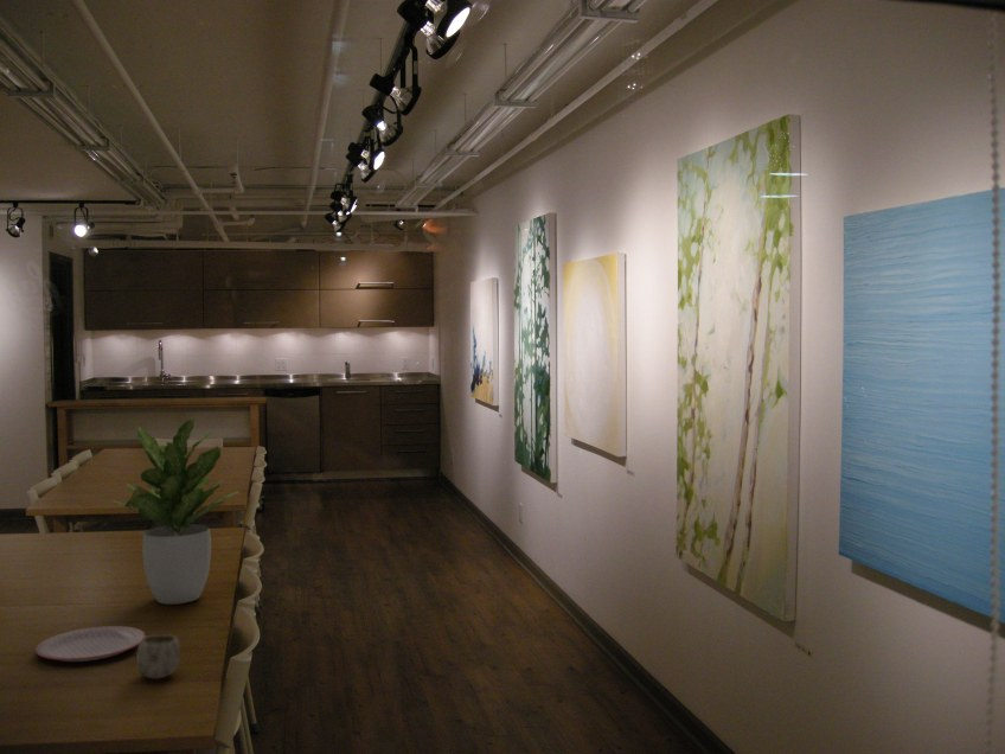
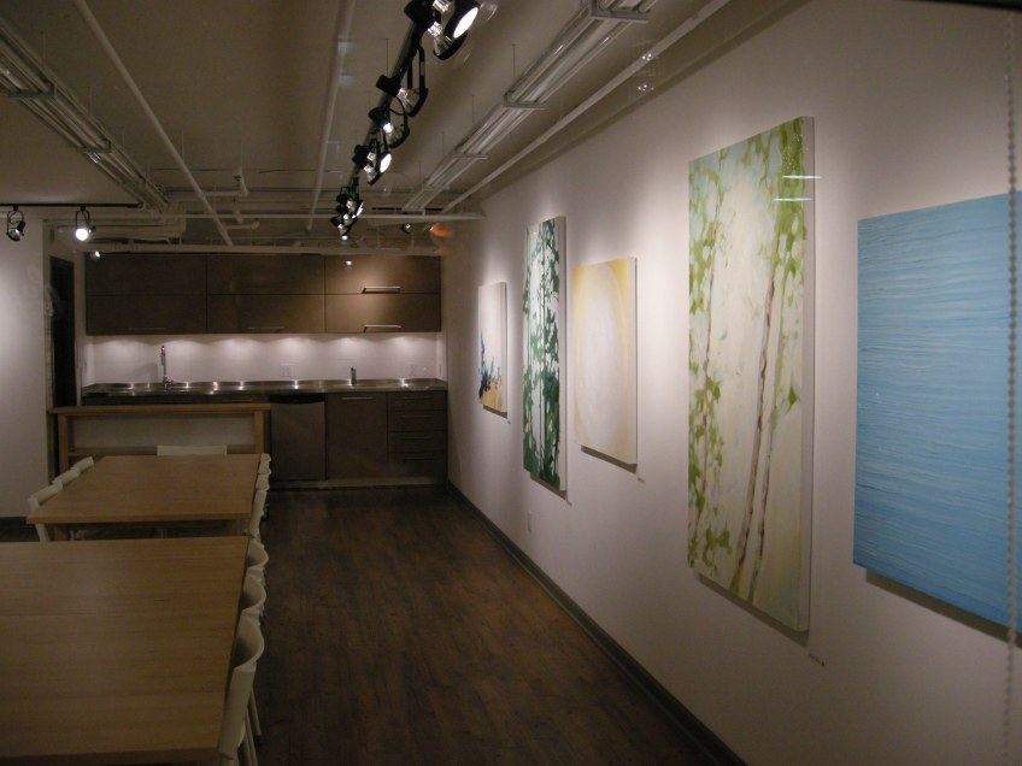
- mug (158, 654)
- potted plant (171, 509)
- plate (91, 645)
